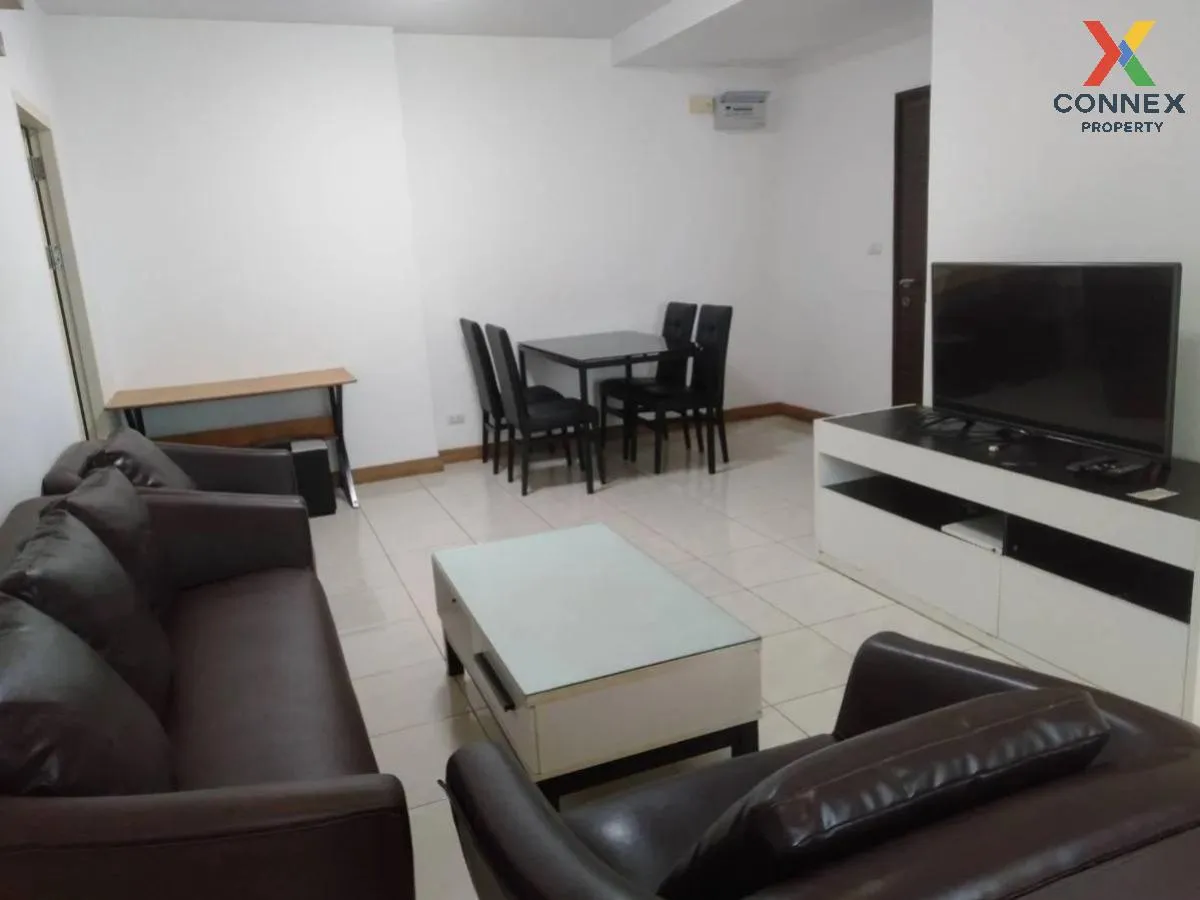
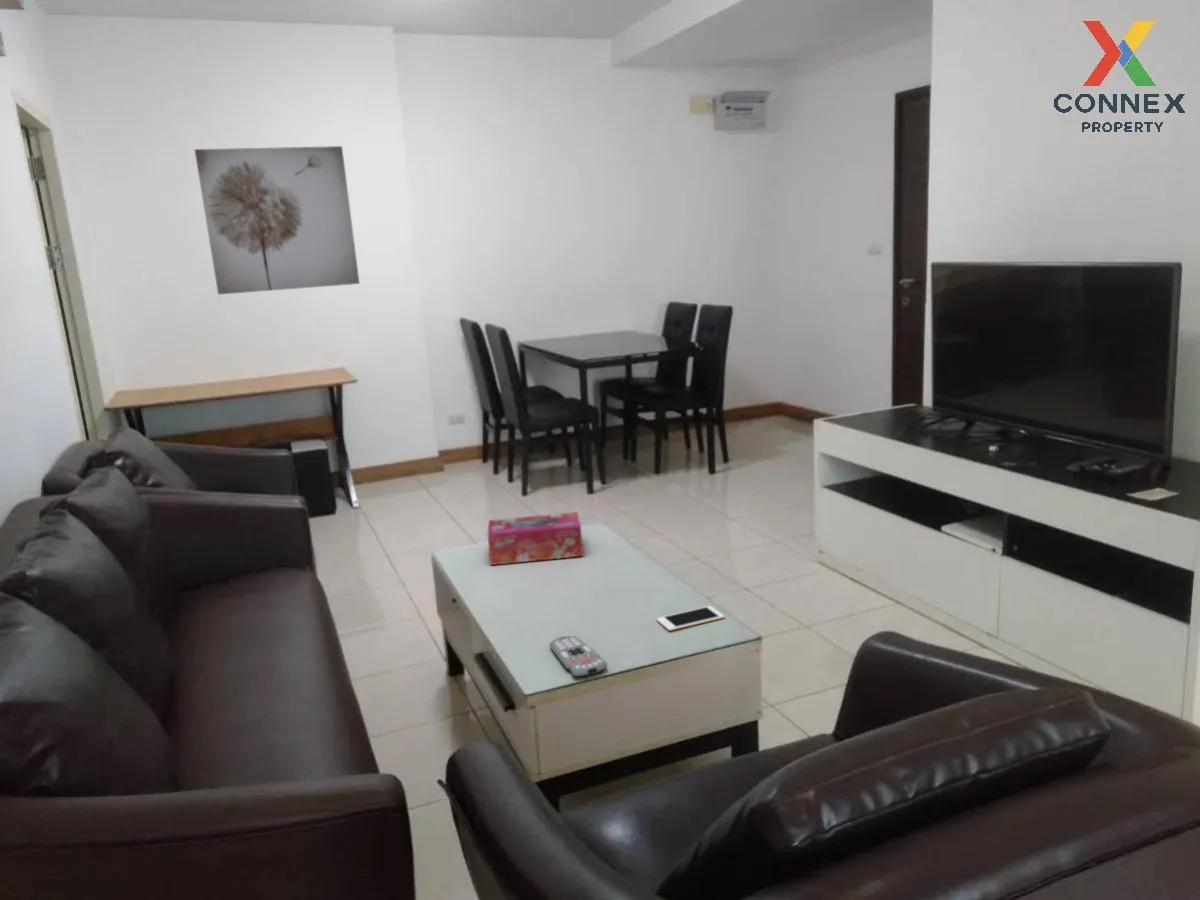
+ cell phone (690, 618)
+ remote control (576, 655)
+ wall art (280, 219)
+ tissue box (535, 537)
